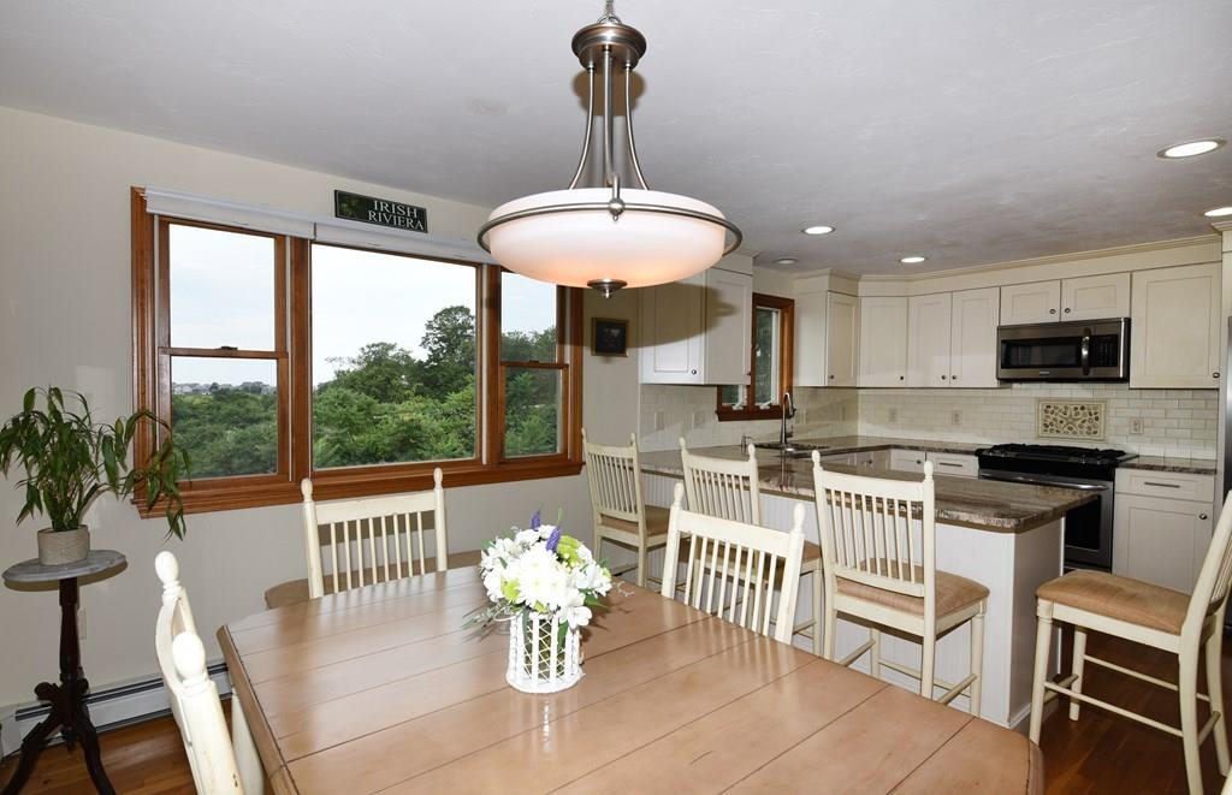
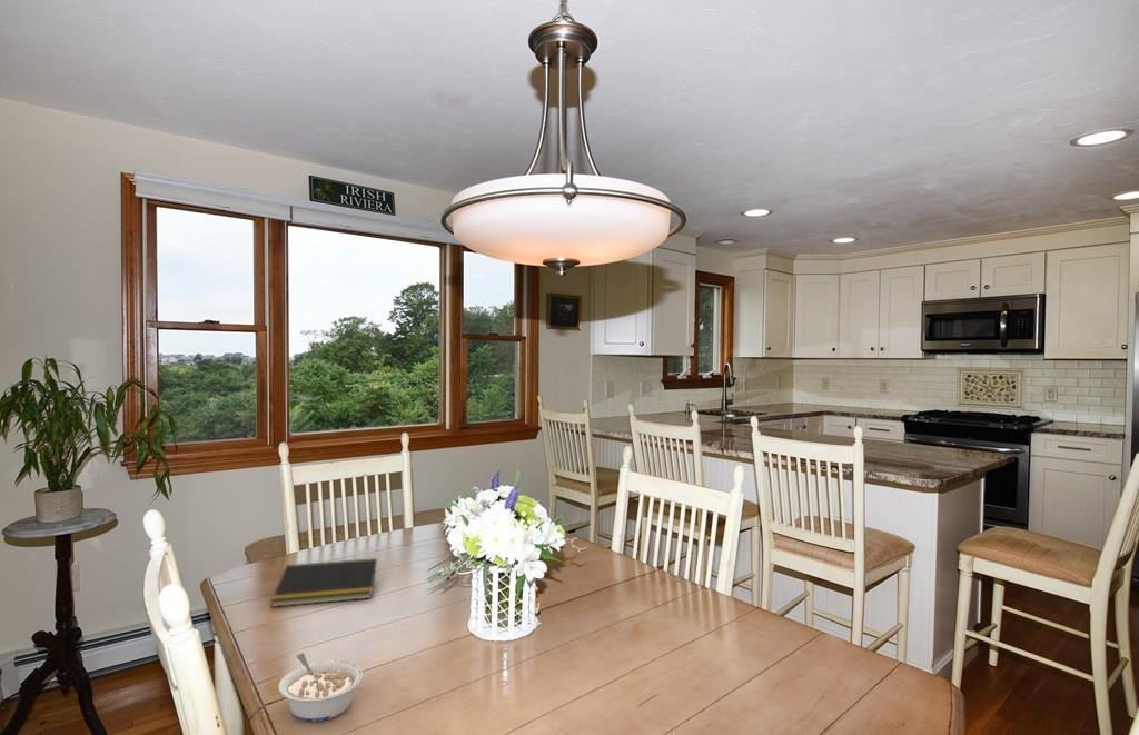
+ legume (318, 689)
+ notepad (327, 580)
